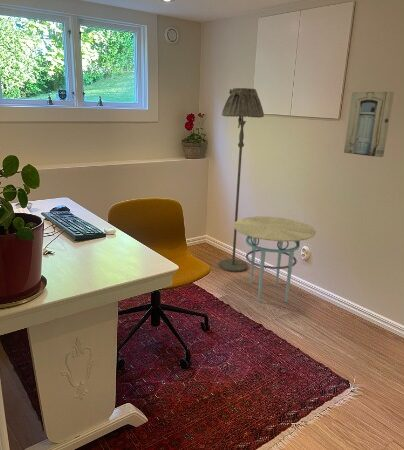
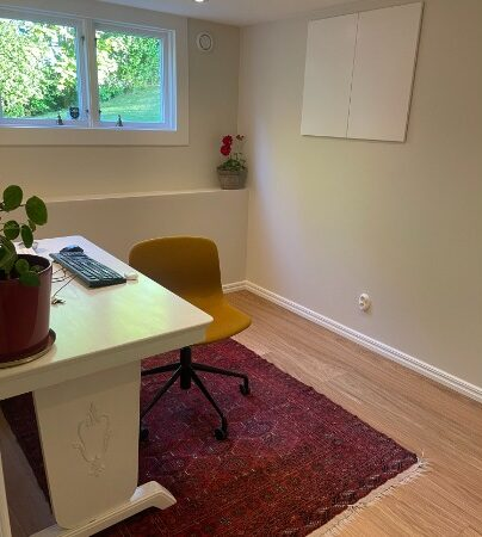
- wall art (367, 124)
- side table (270, 266)
- floor lamp (238, 183)
